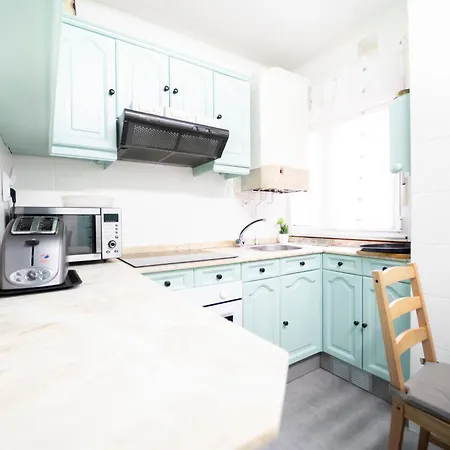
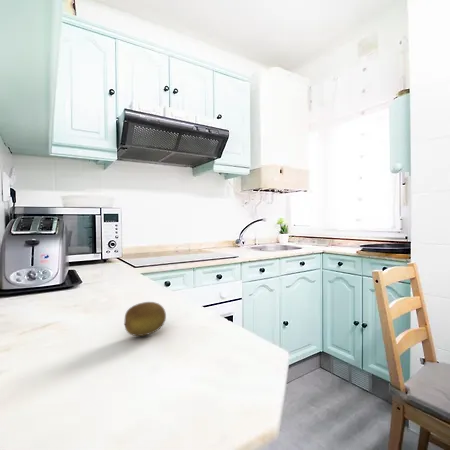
+ fruit (145, 318)
